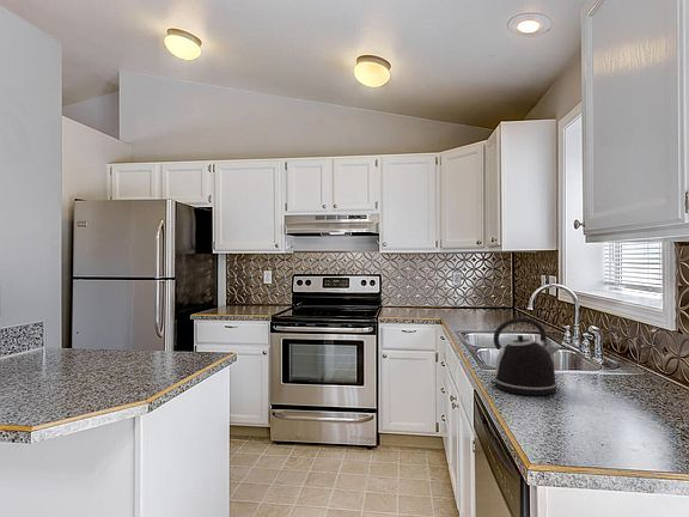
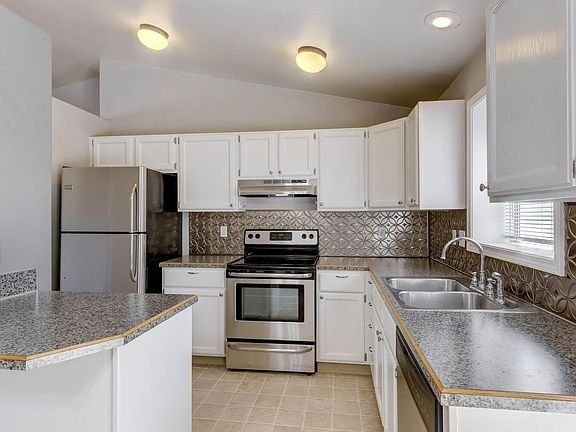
- kettle (524, 352)
